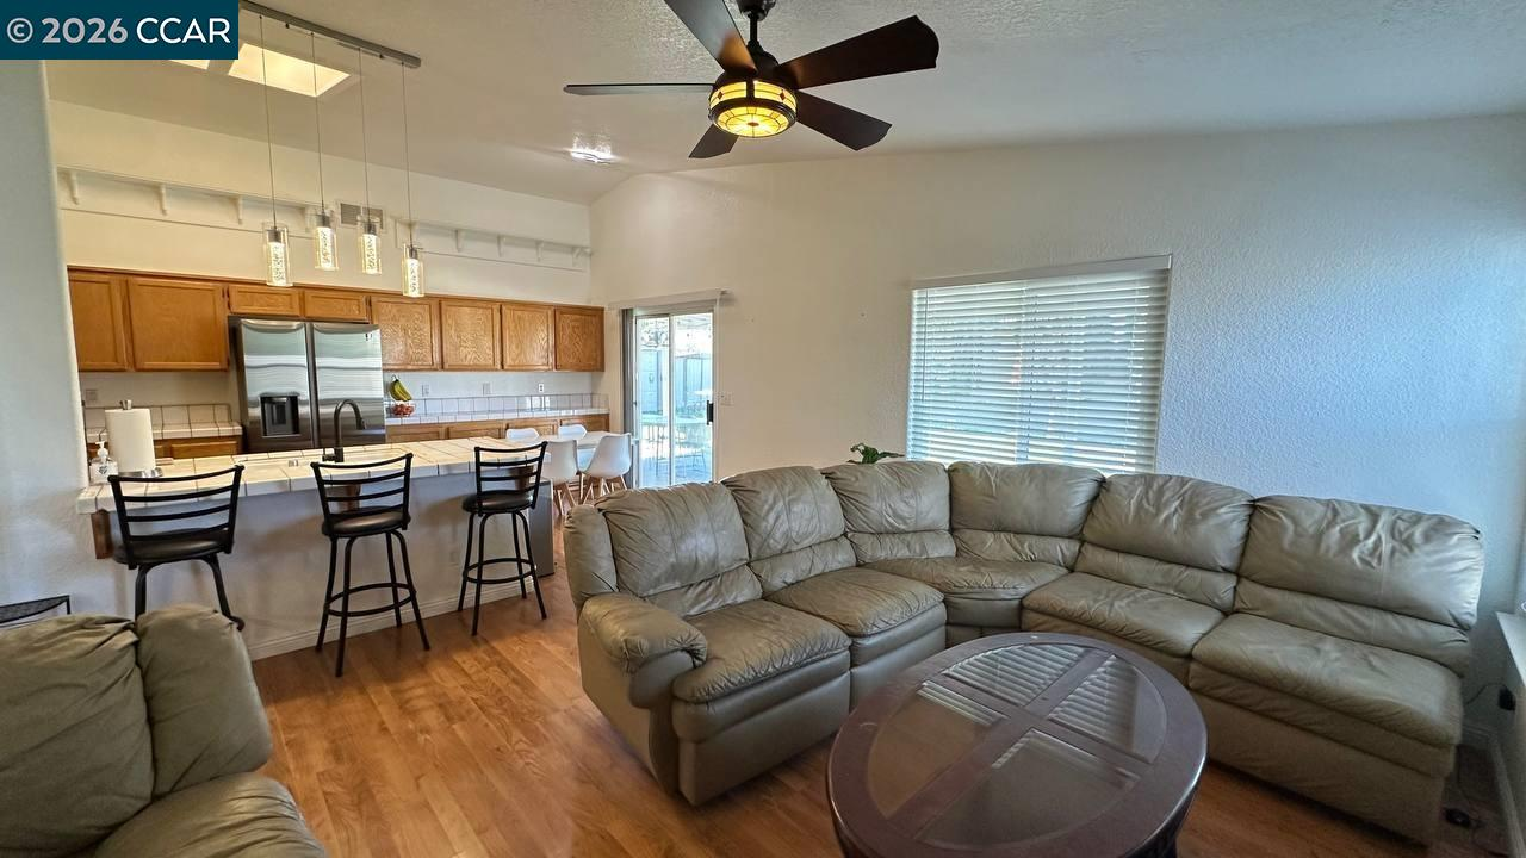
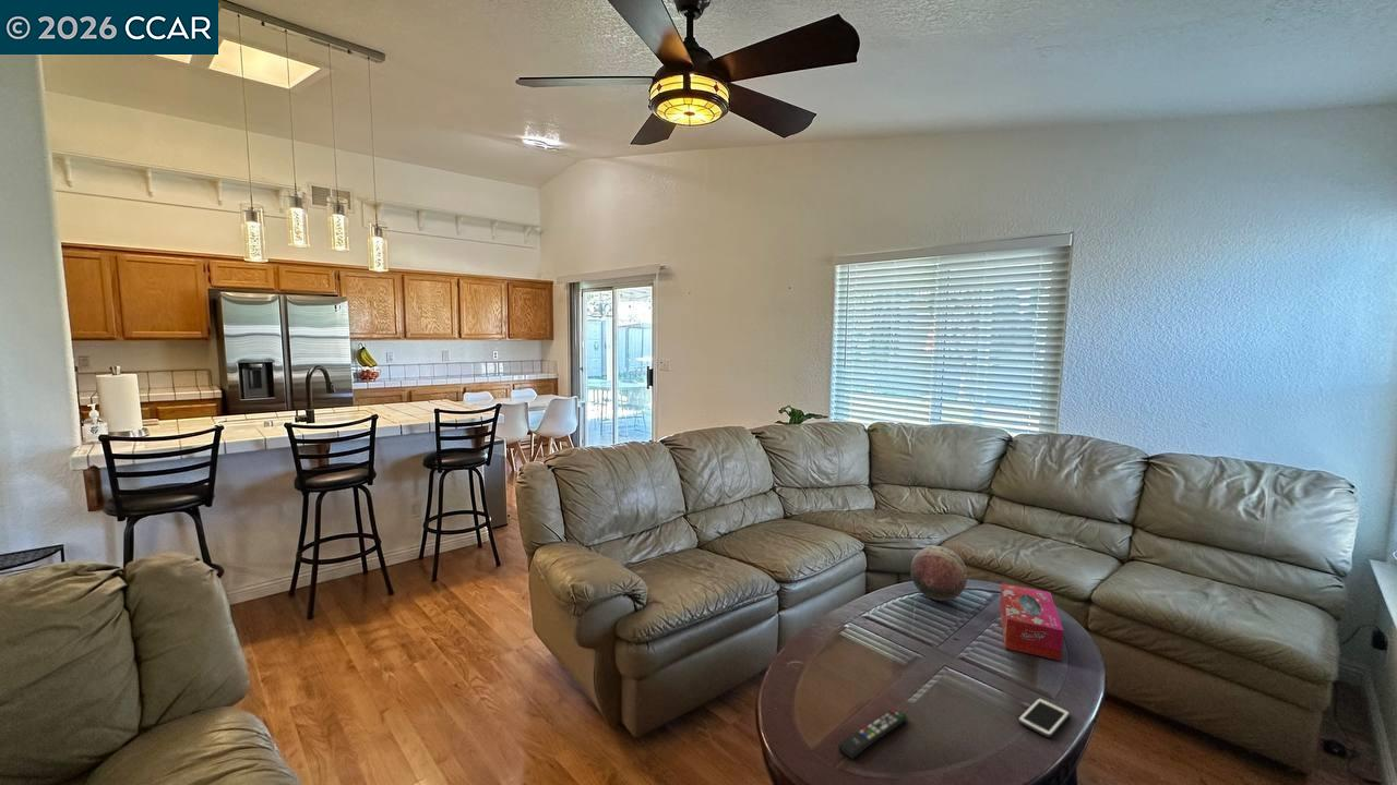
+ remote control (873, 732)
+ tissue box (1028, 618)
+ decorative orb (938, 572)
+ cell phone (1043, 716)
